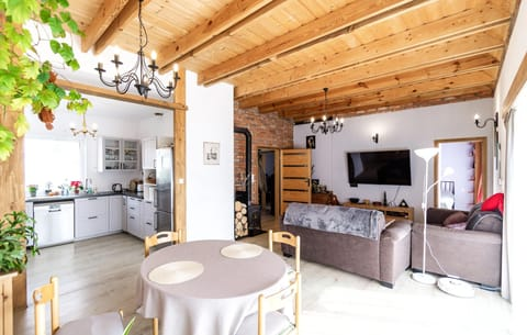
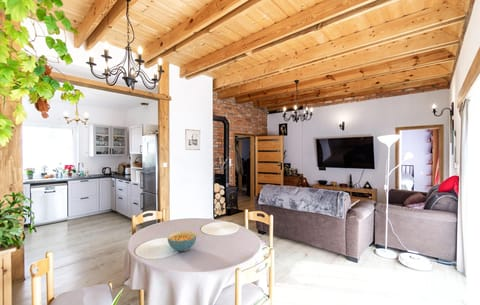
+ cereal bowl (182, 242)
